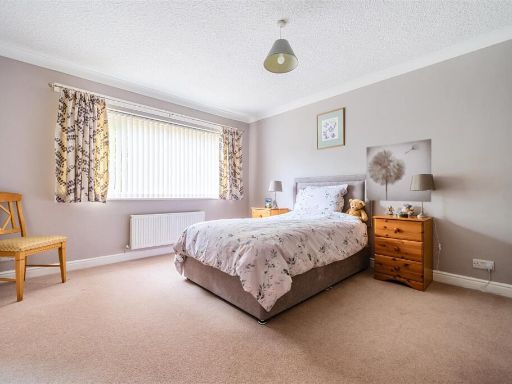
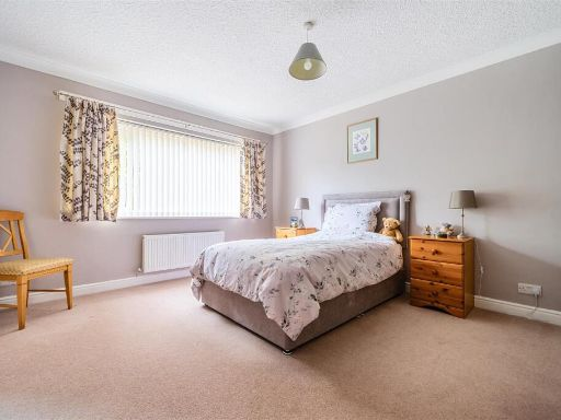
- wall art (396, 172)
